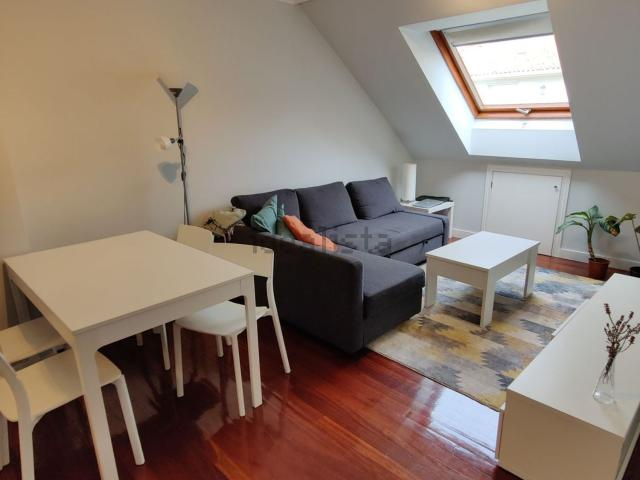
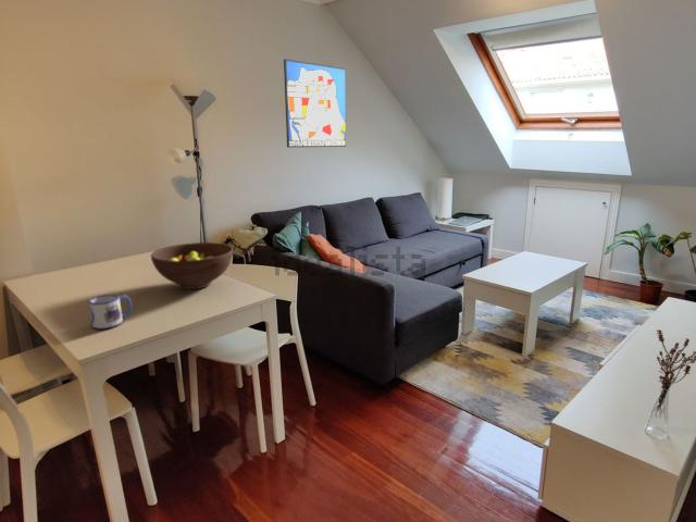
+ fruit bowl (194, 268)
+ mug (111, 309)
+ wall art (316, 107)
